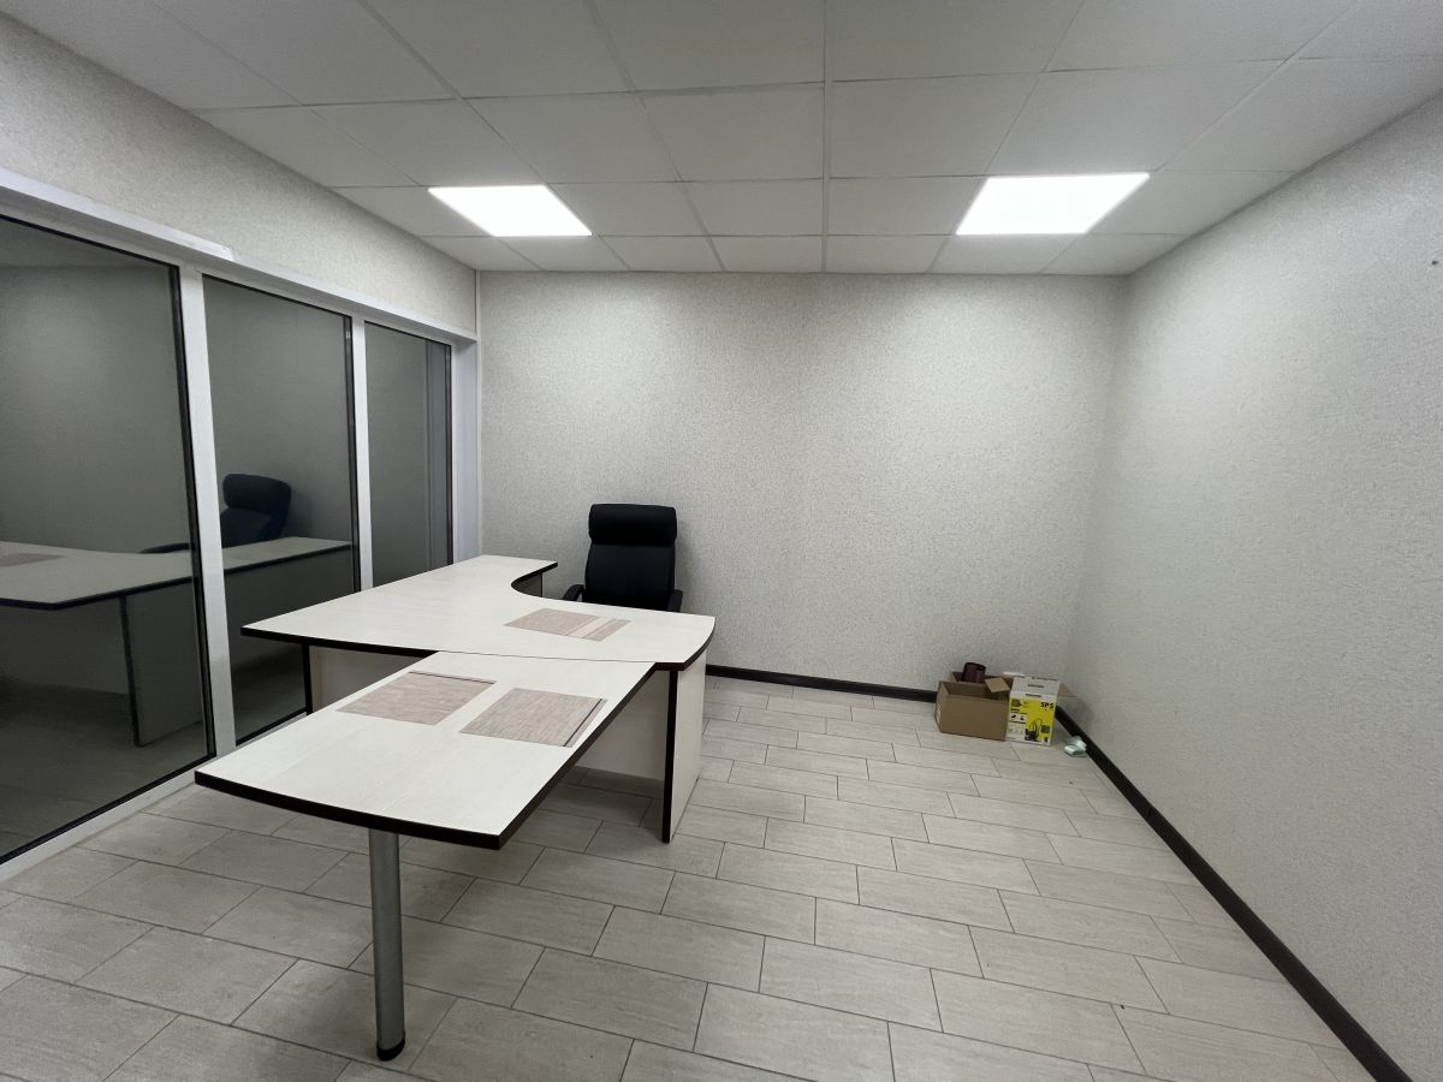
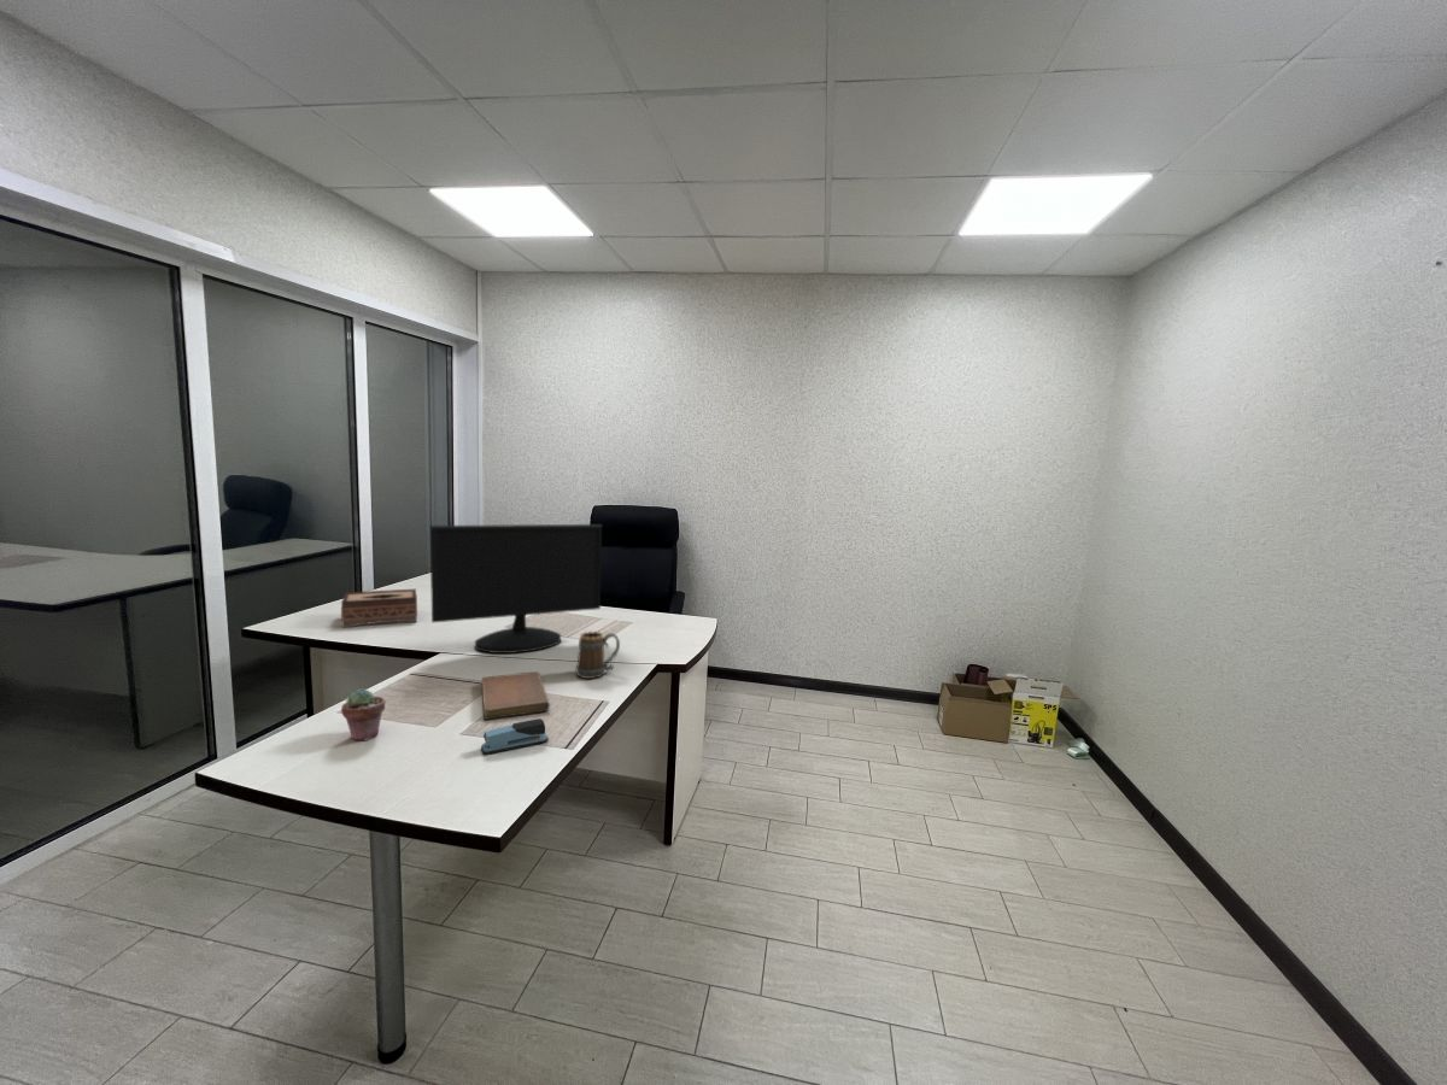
+ stapler (515, 734)
+ potted succulent (363, 711)
+ mug (597, 653)
+ tissue box (381, 606)
+ computer monitor (519, 583)
+ notebook (514, 692)
